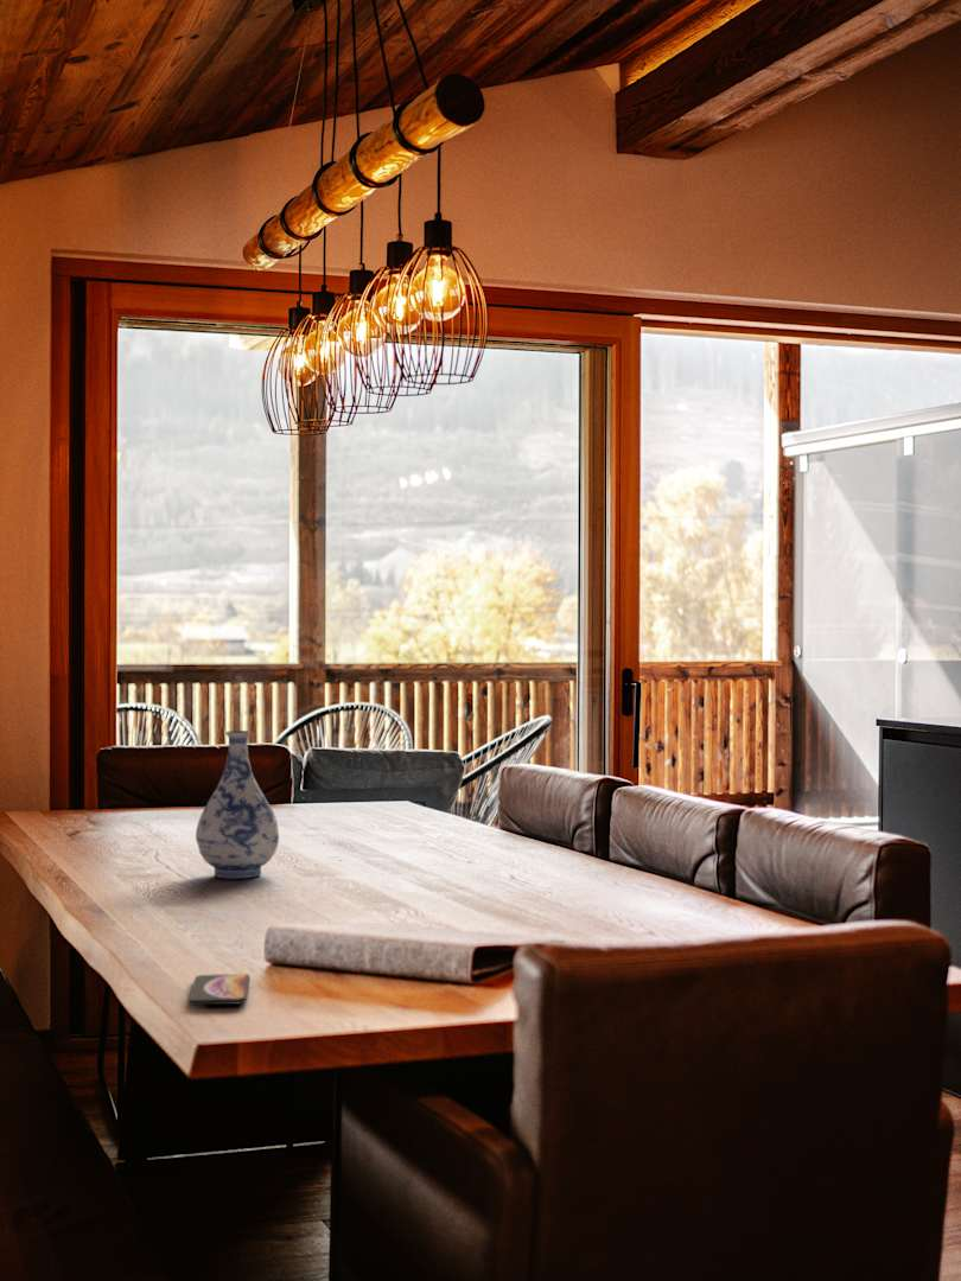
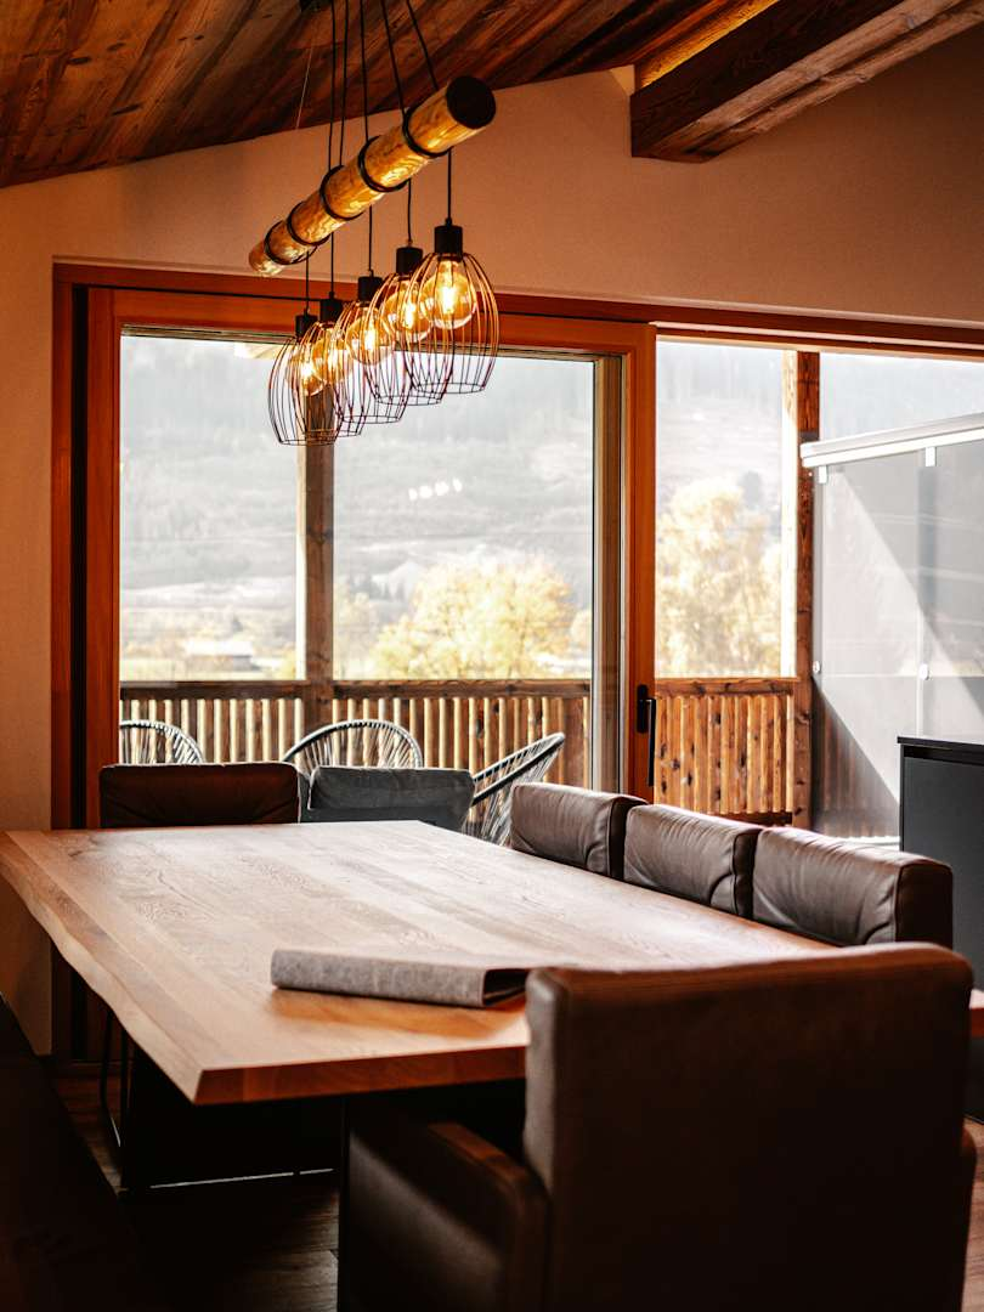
- smartphone (219, 988)
- vase (237, 803)
